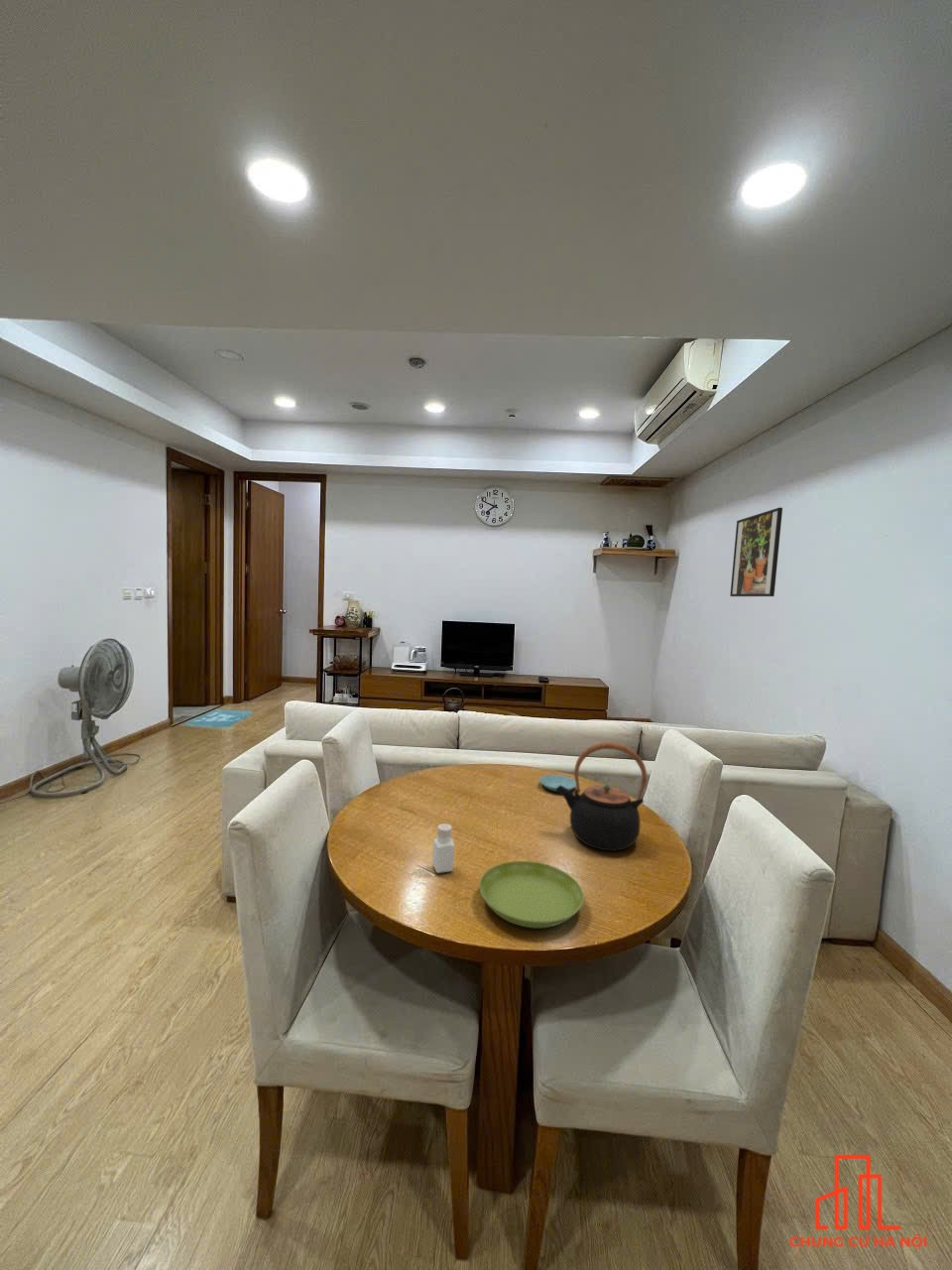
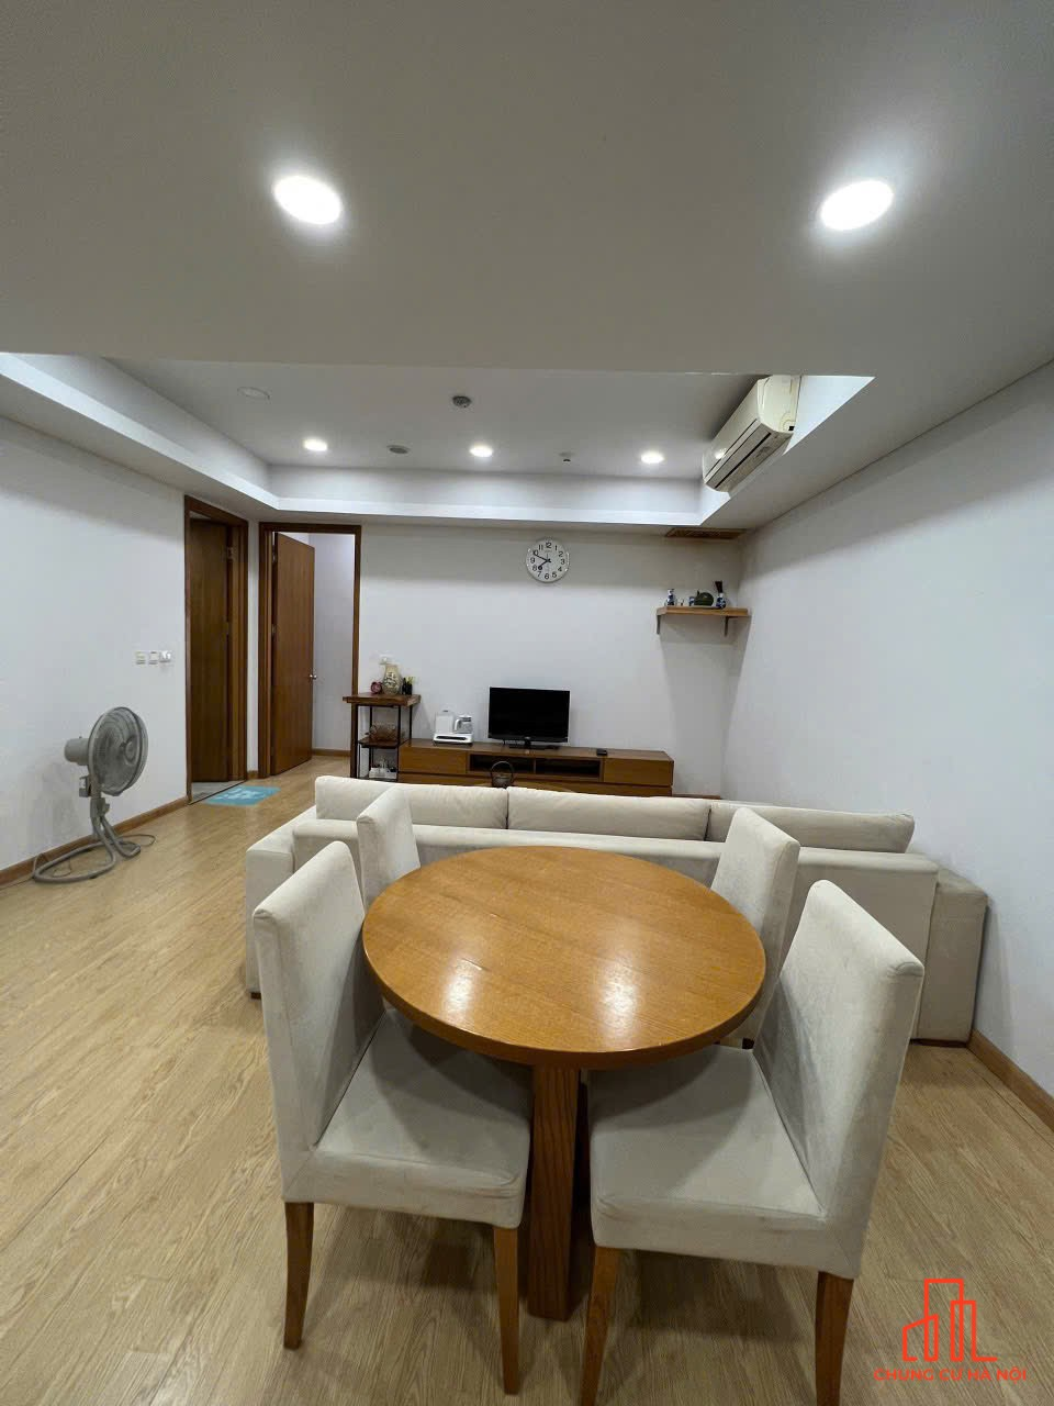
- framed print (754, 556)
- saucer (531, 895)
- pepper shaker (443, 847)
- teapot (600, 790)
- saucer (557, 784)
